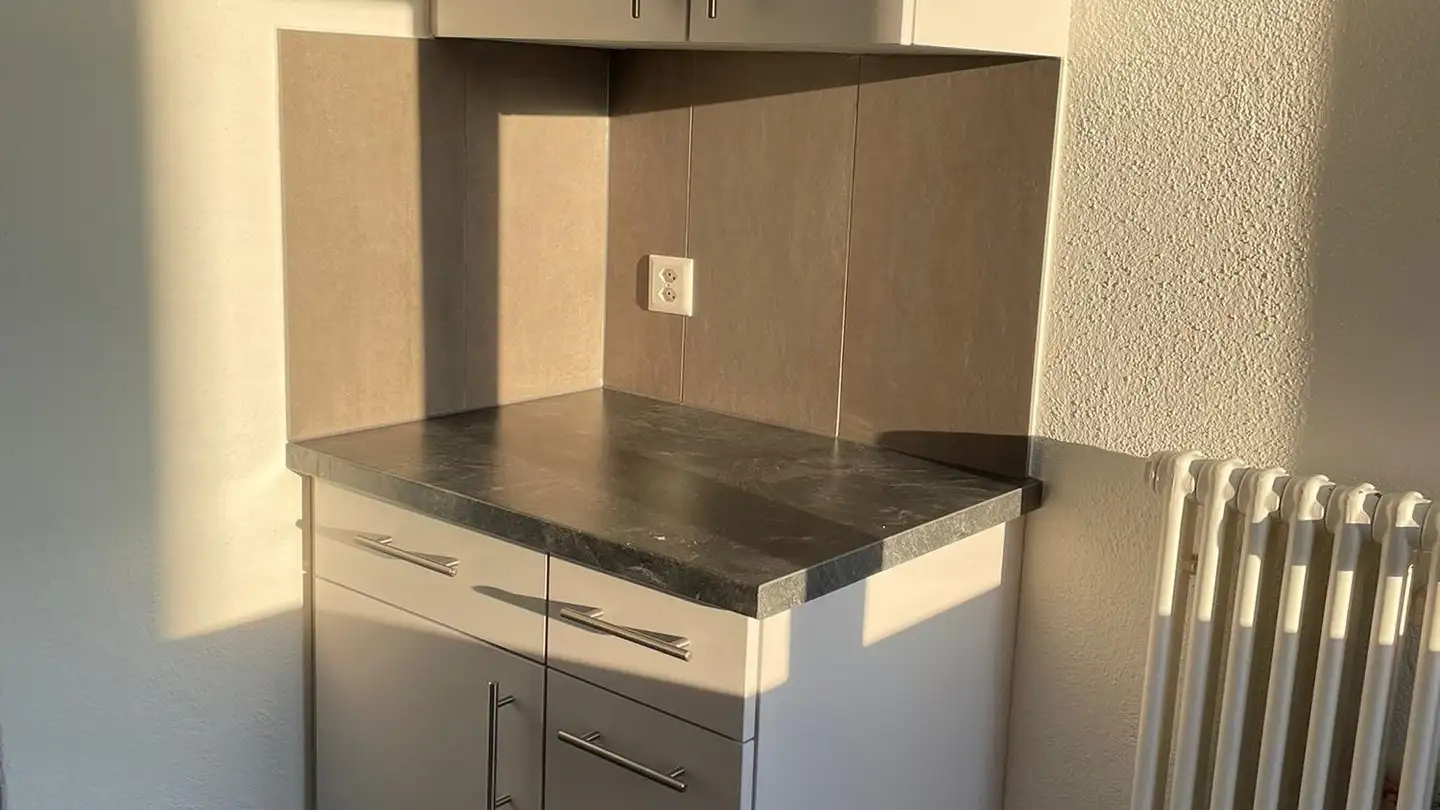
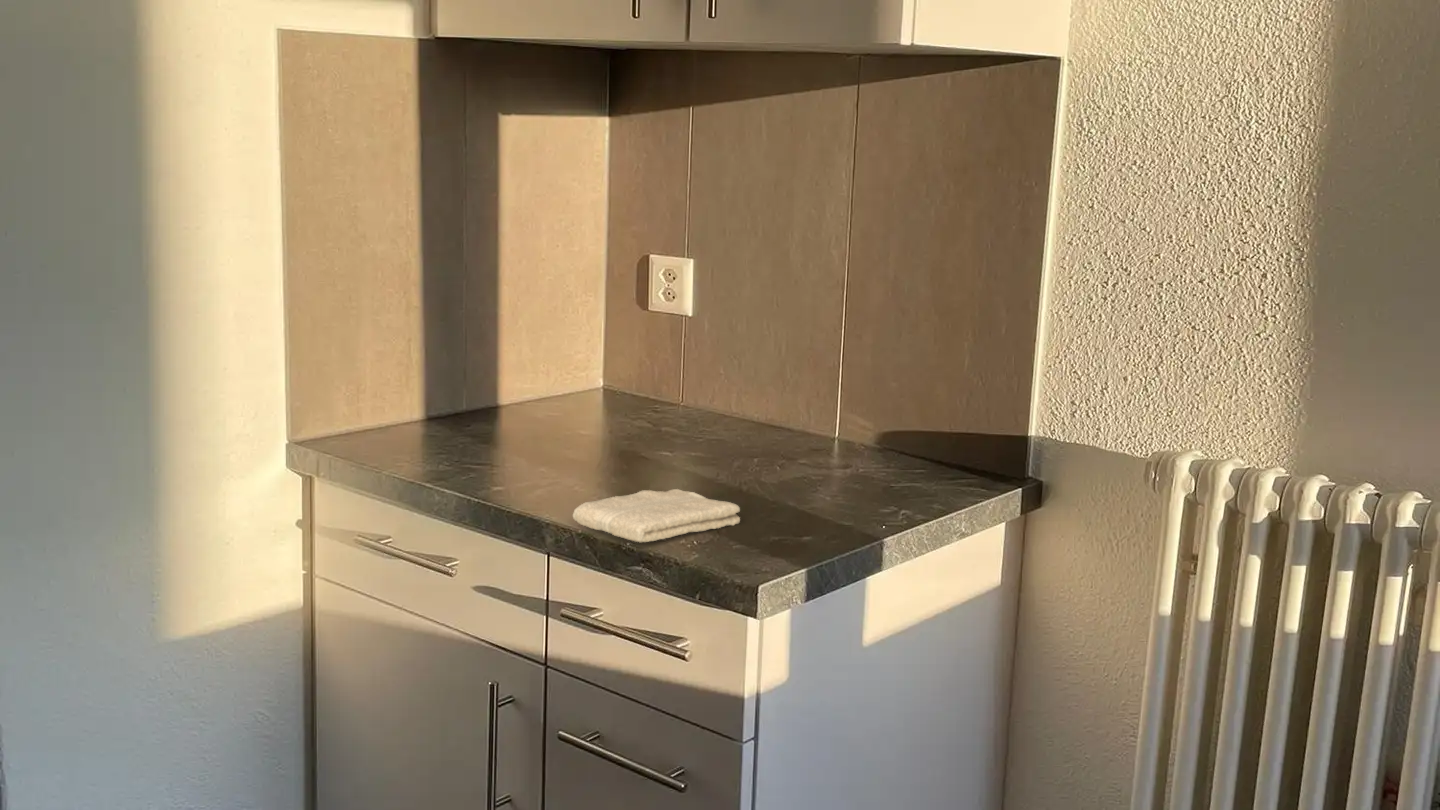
+ washcloth (660, 513)
